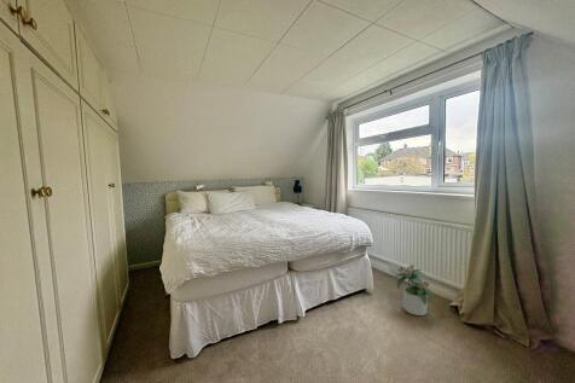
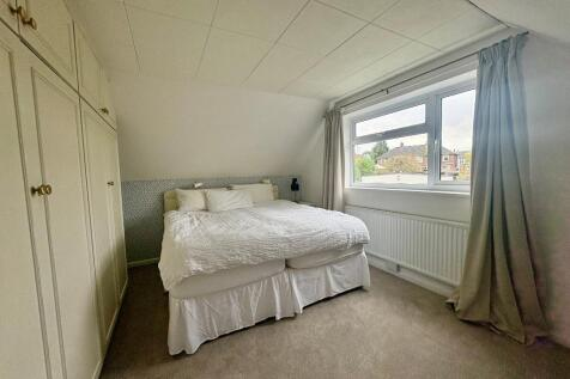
- potted plant (411, 289)
